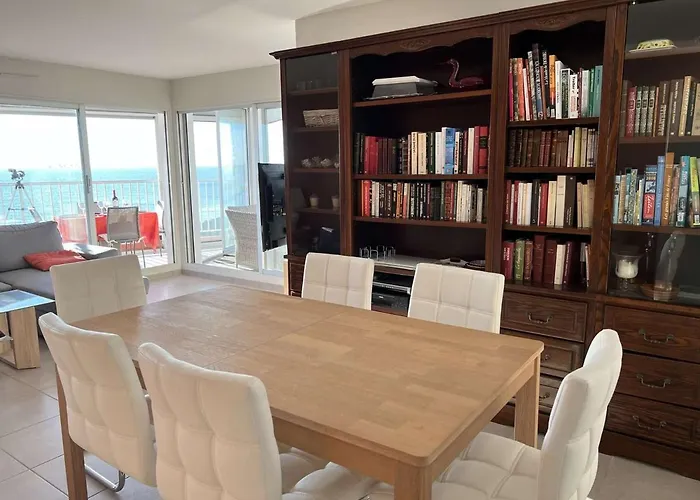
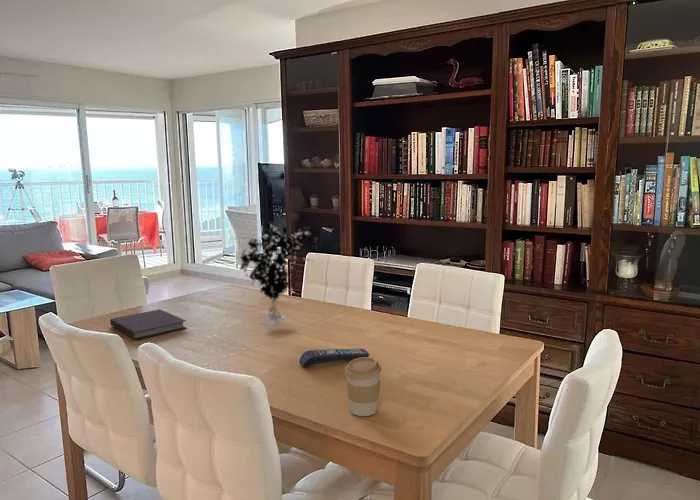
+ coffee cup (363, 385)
+ notebook (148, 323)
+ plant (275, 274)
+ remote control (334, 355)
